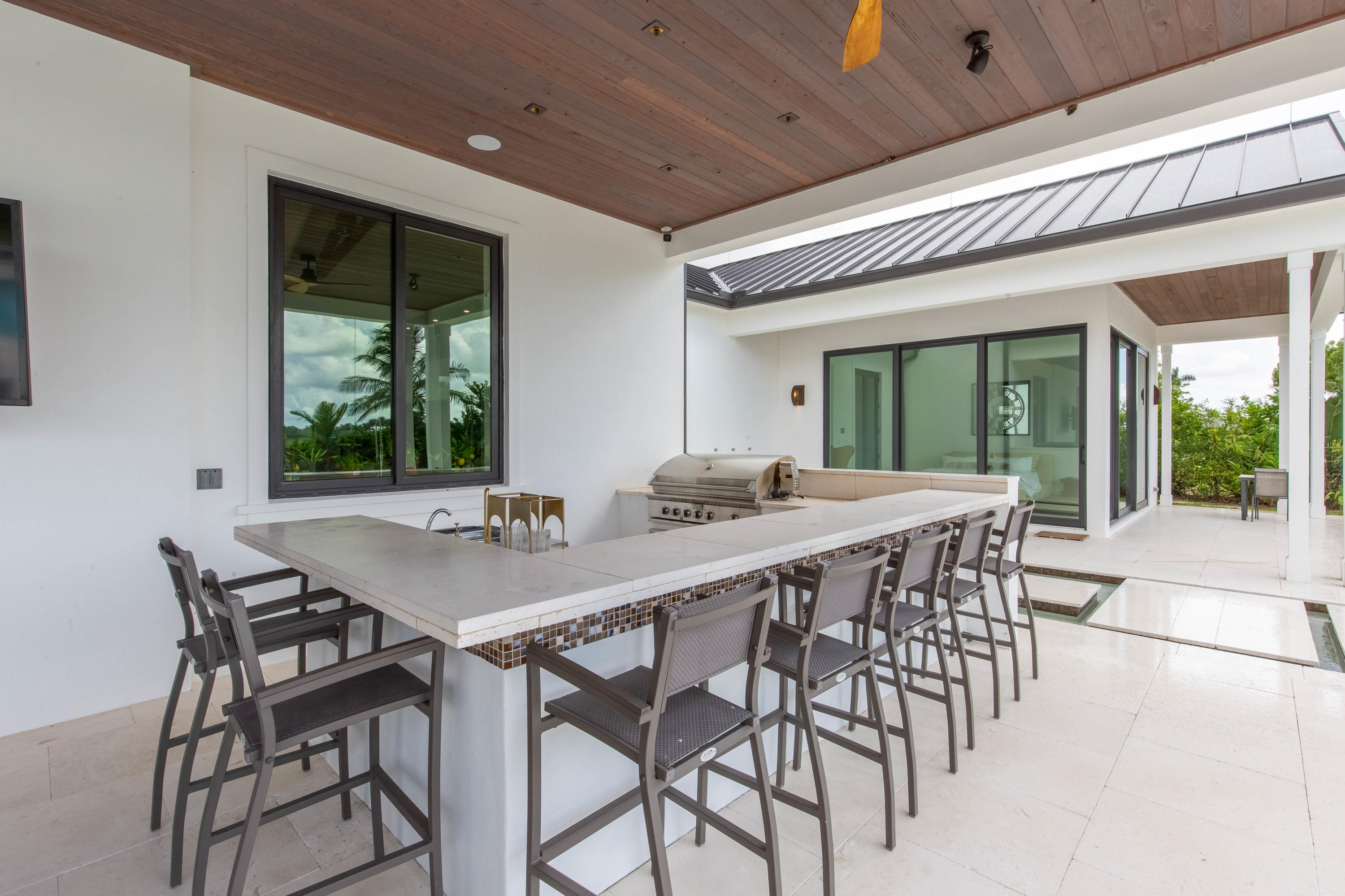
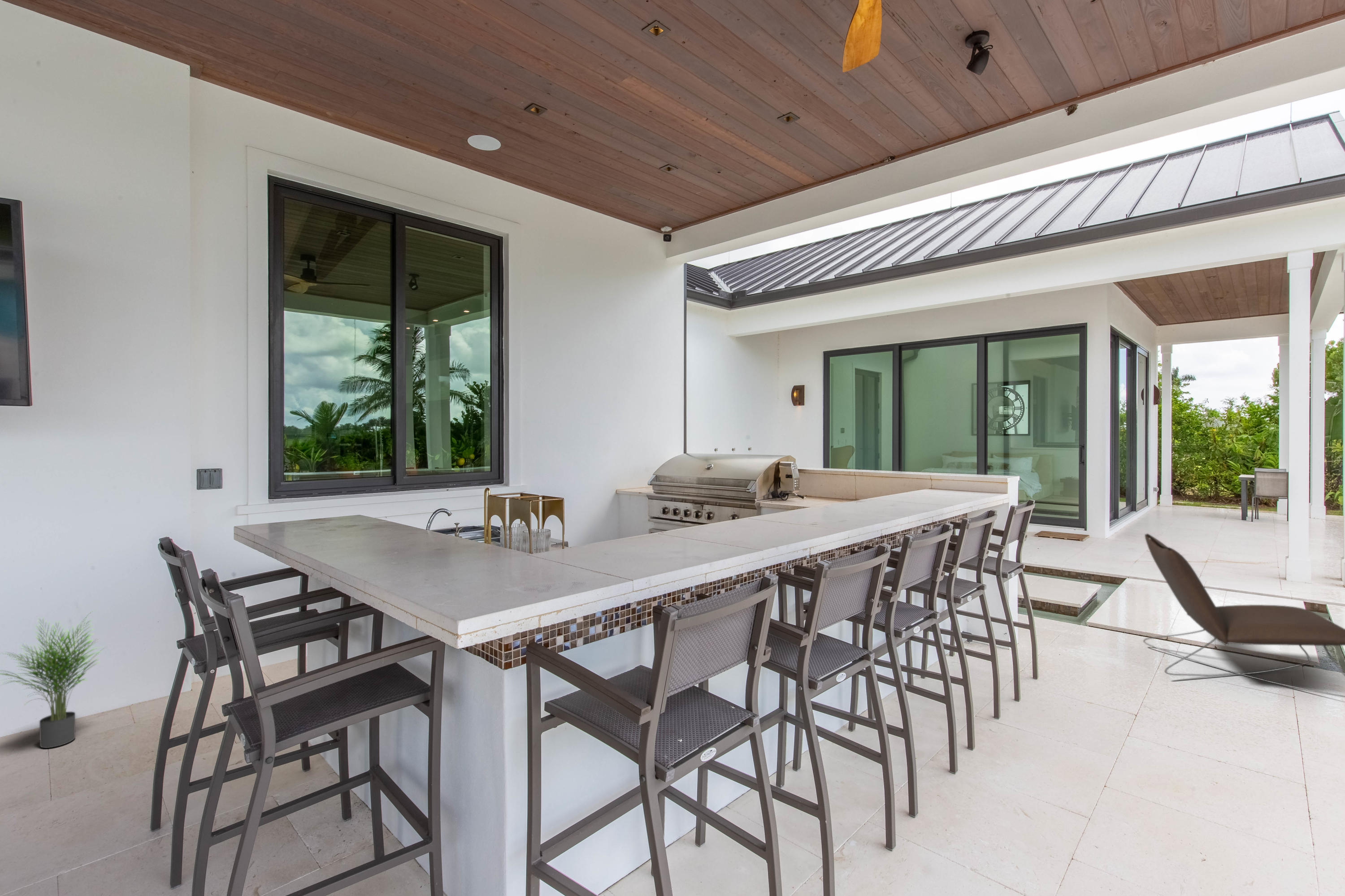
+ potted plant (47, 680)
+ lounge chair (1239, 610)
